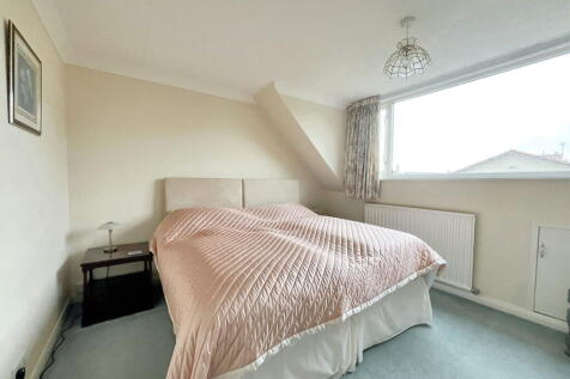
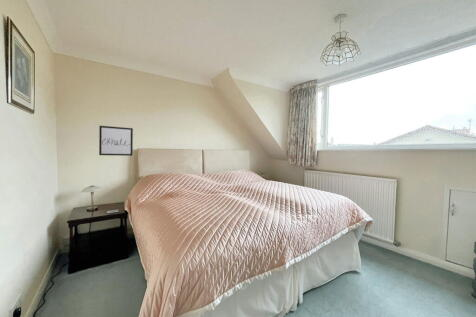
+ wall art (116, 141)
